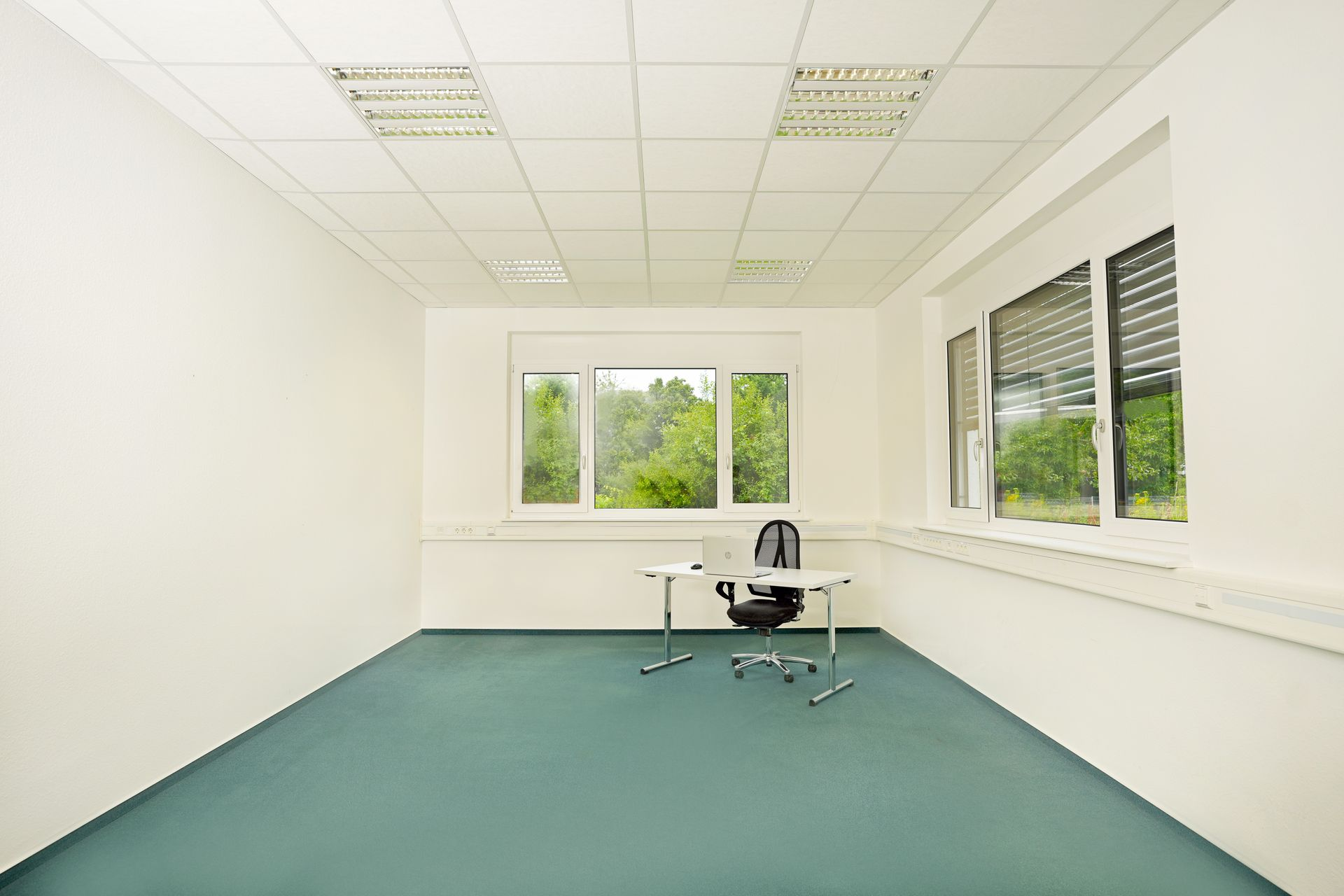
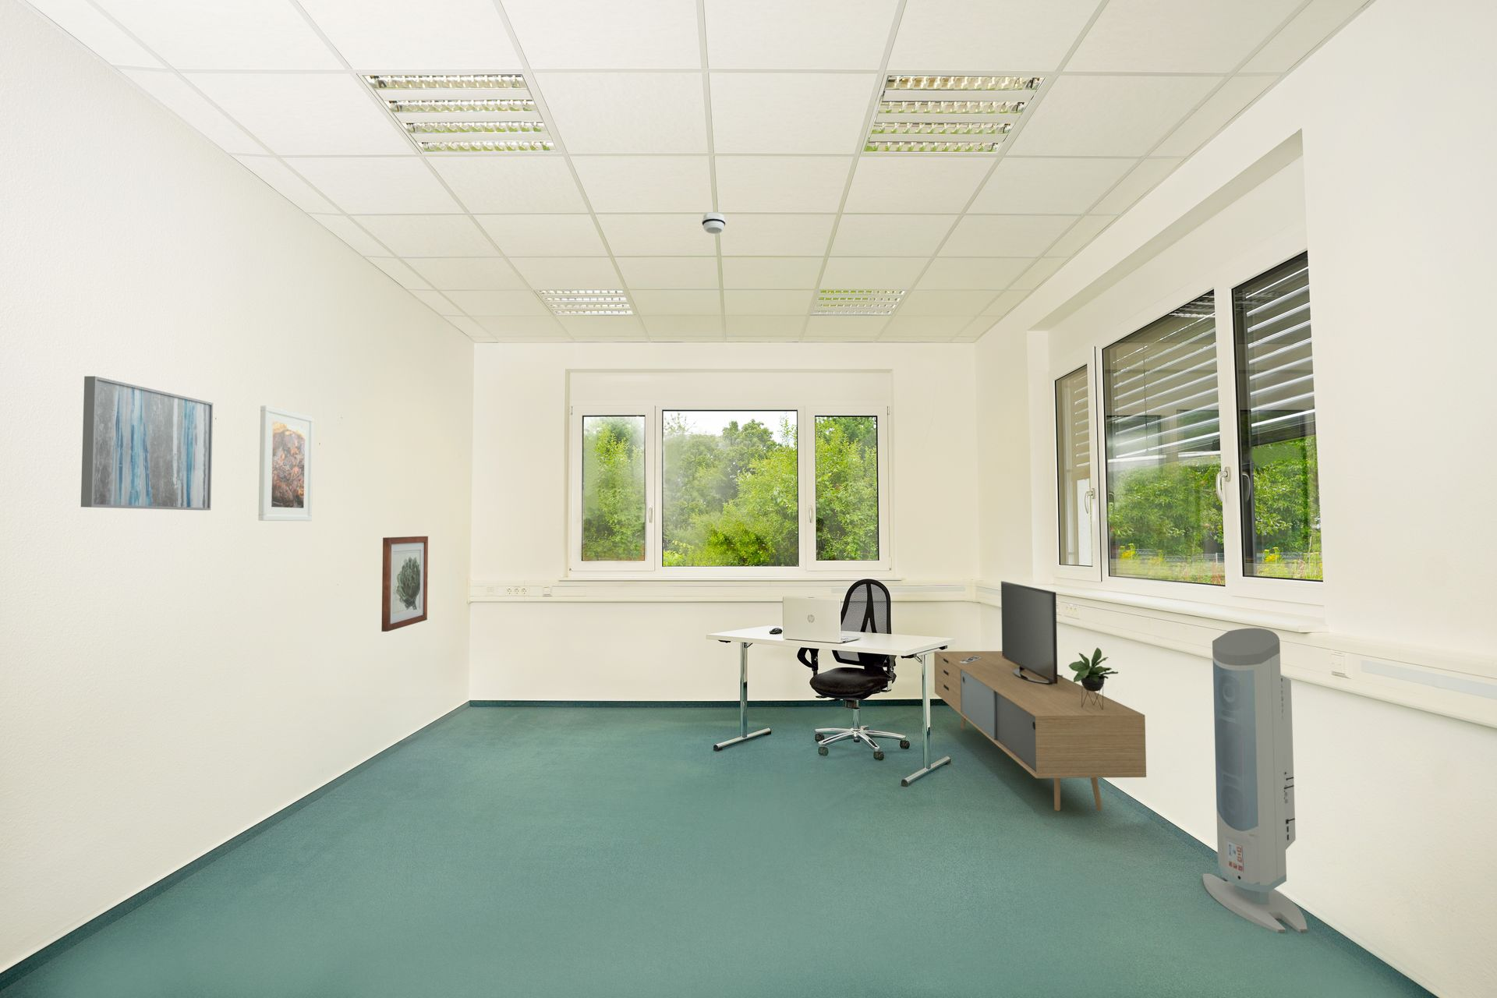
+ wall art (407, 581)
+ wall art (154, 449)
+ smoke detector (713, 223)
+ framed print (287, 466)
+ media console (1020, 674)
+ air purifier (1249, 765)
